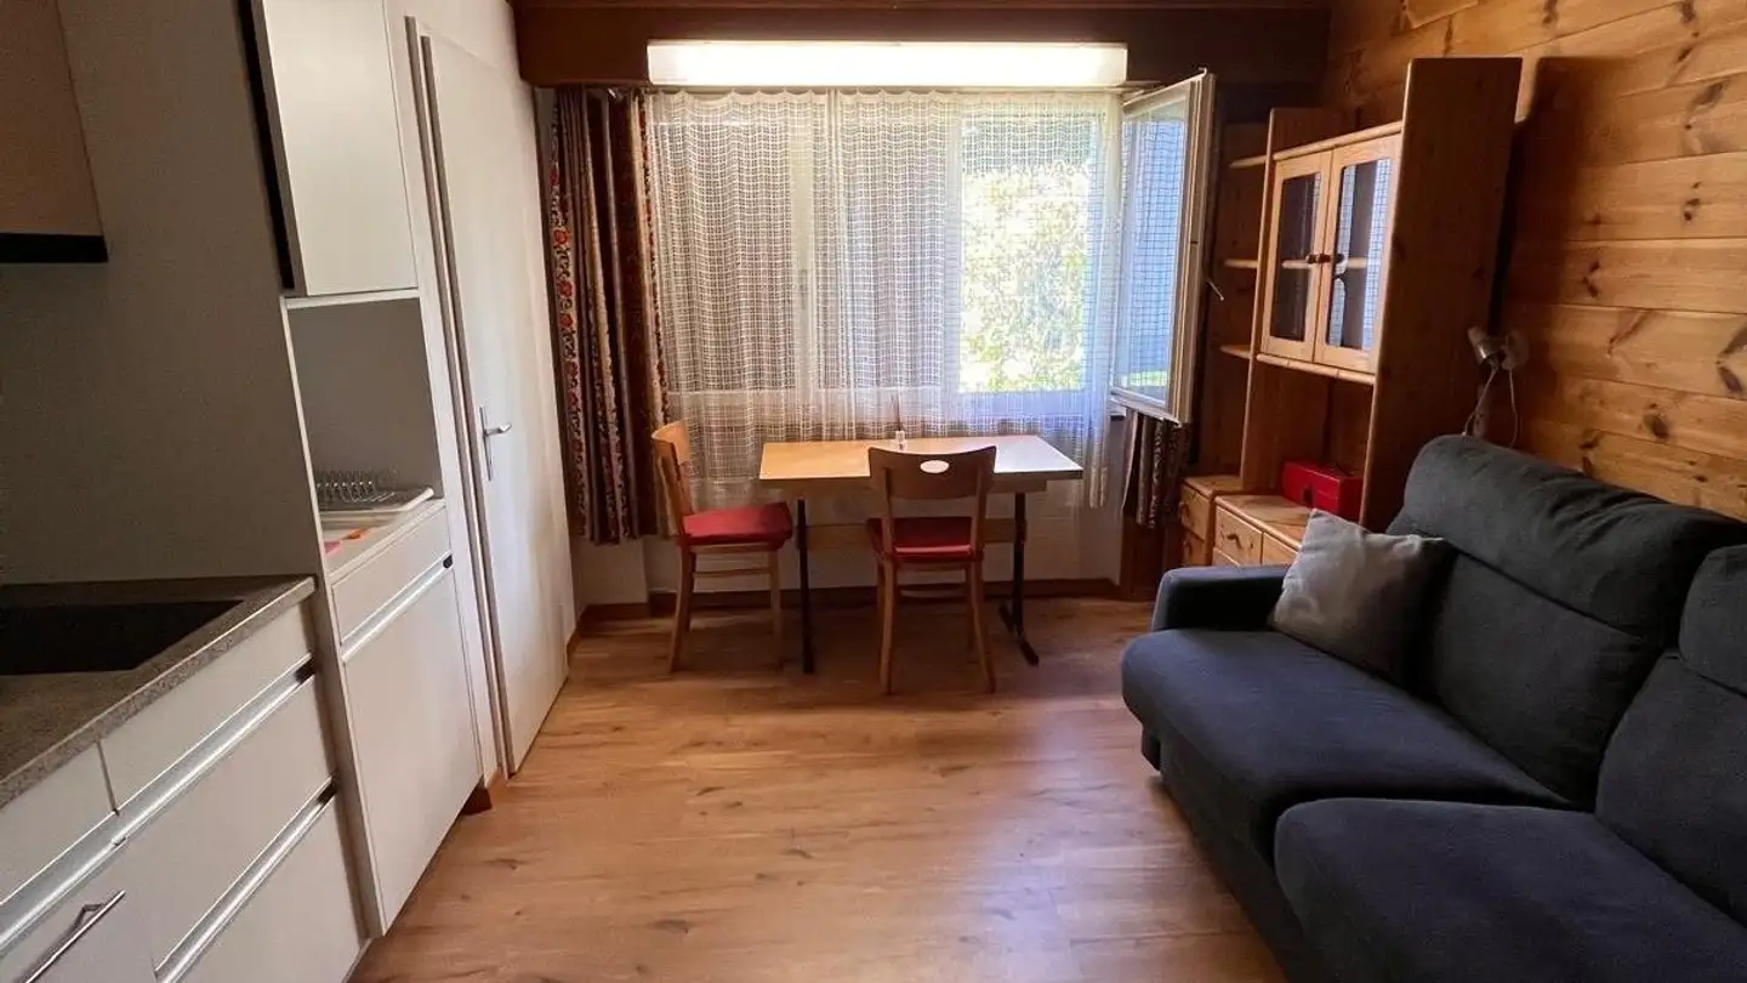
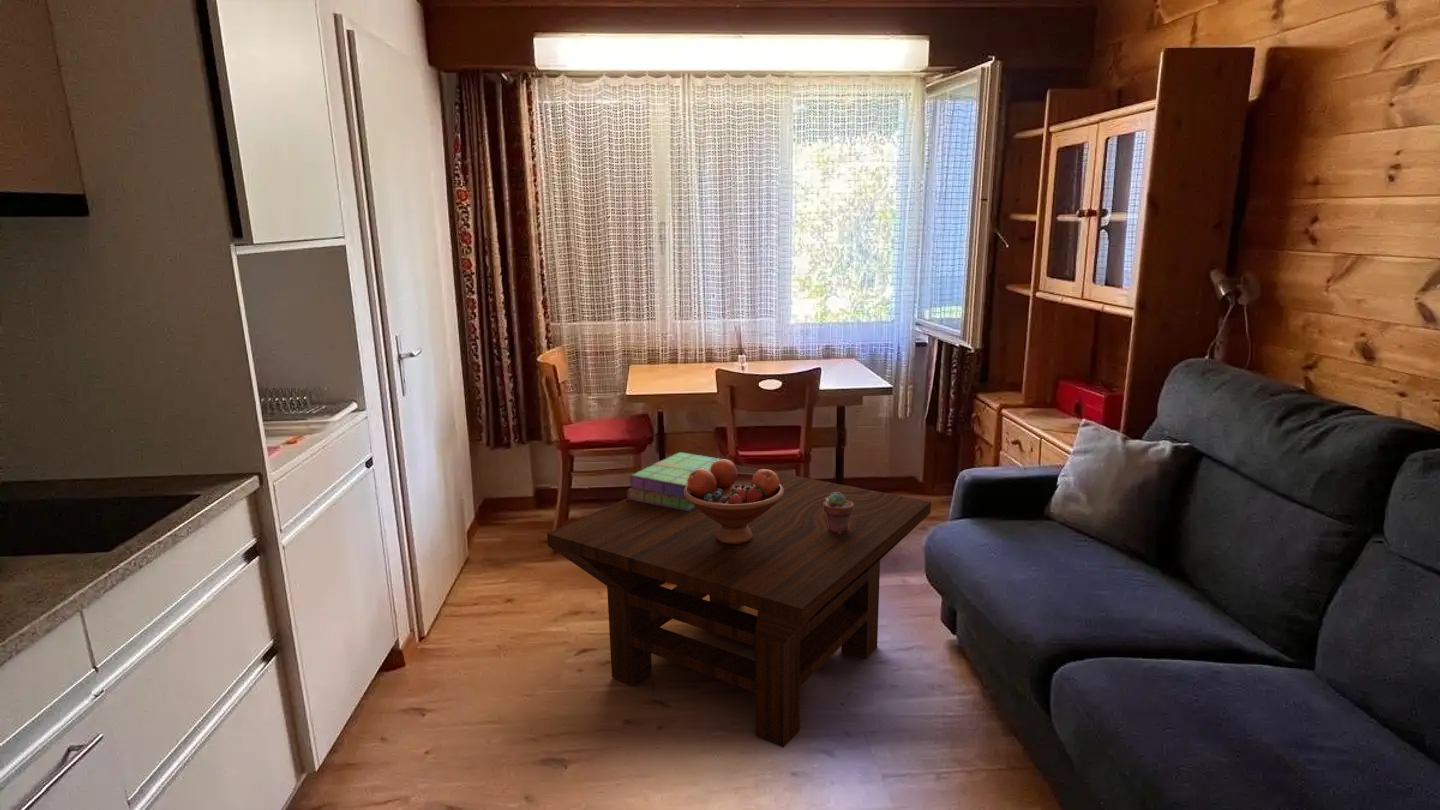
+ potted succulent (838, 510)
+ stack of books (682, 478)
+ fruit bowl (733, 503)
+ coffee table (747, 590)
